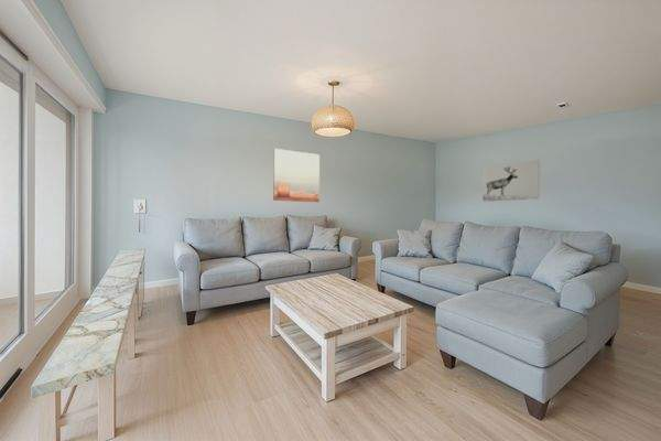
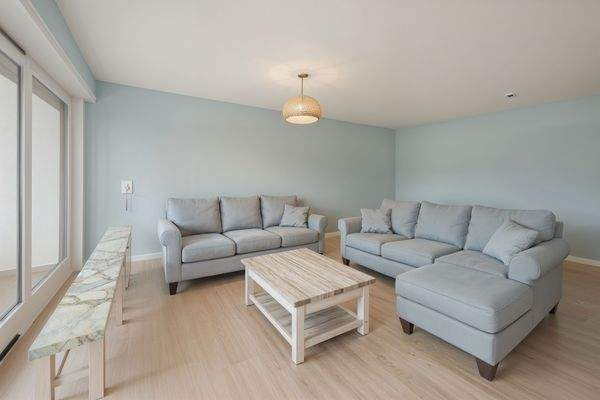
- wall art (509, 182)
- wall art (296, 176)
